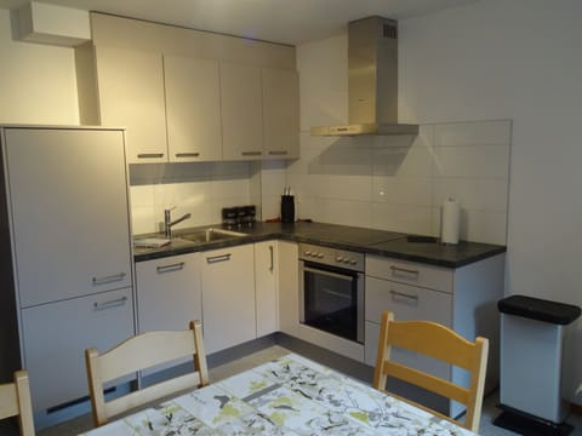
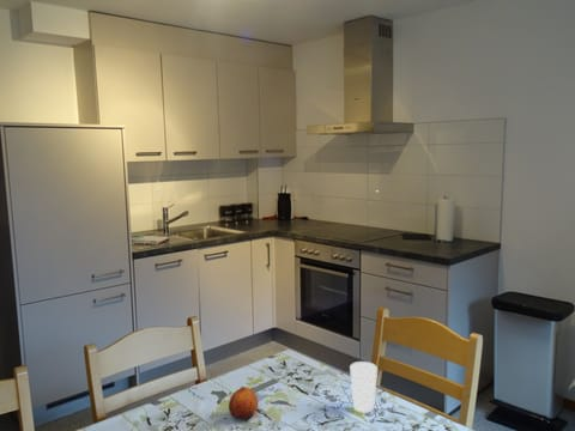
+ fruit (243, 402)
+ cup (363, 387)
